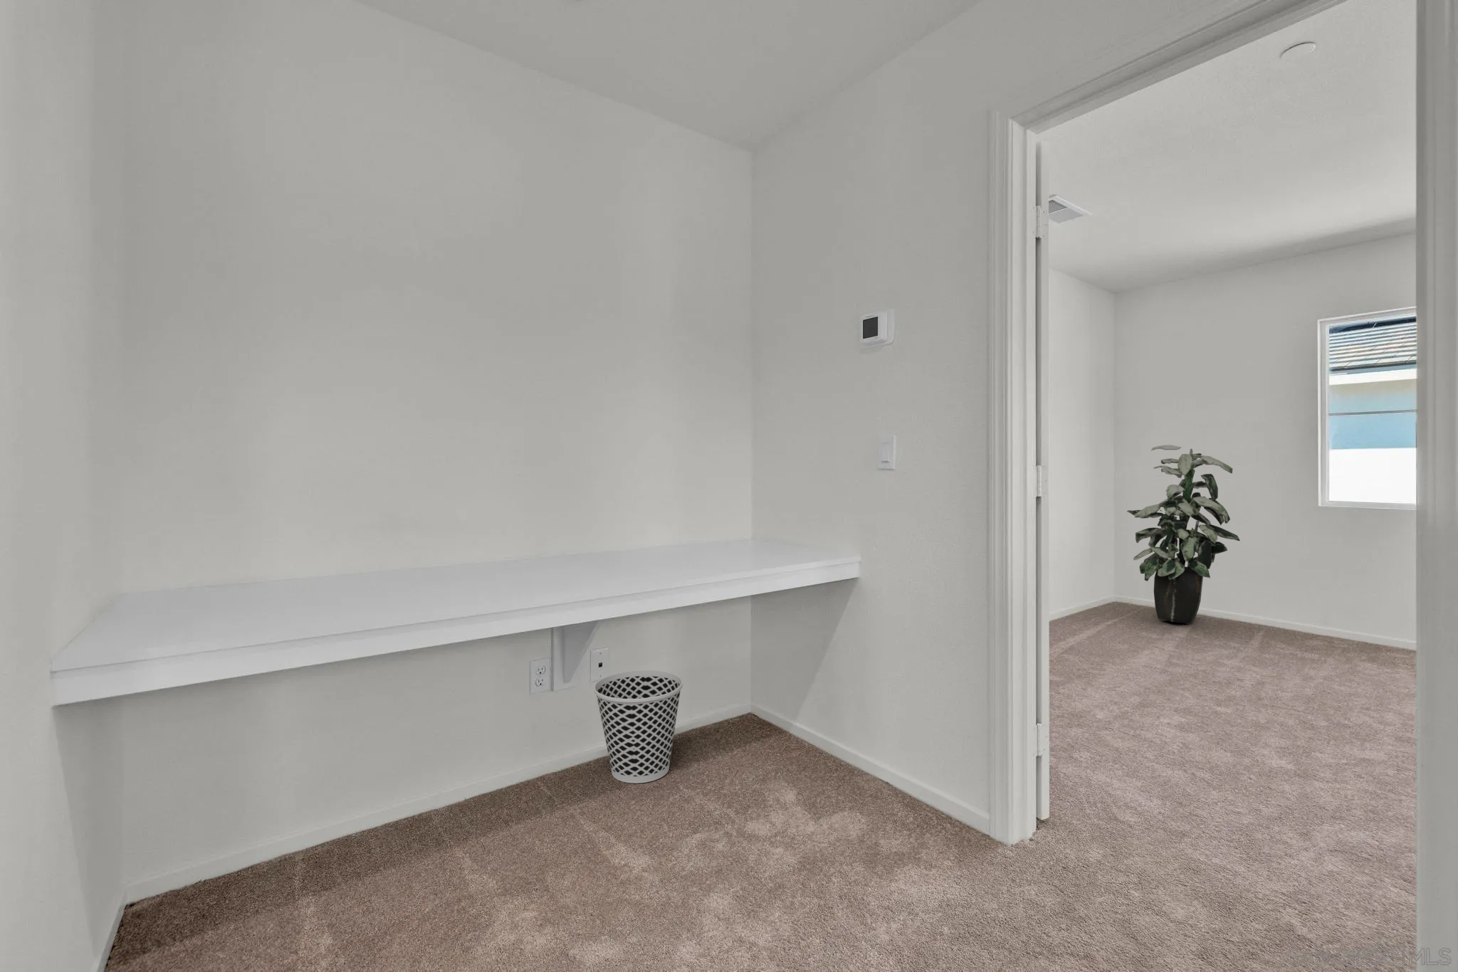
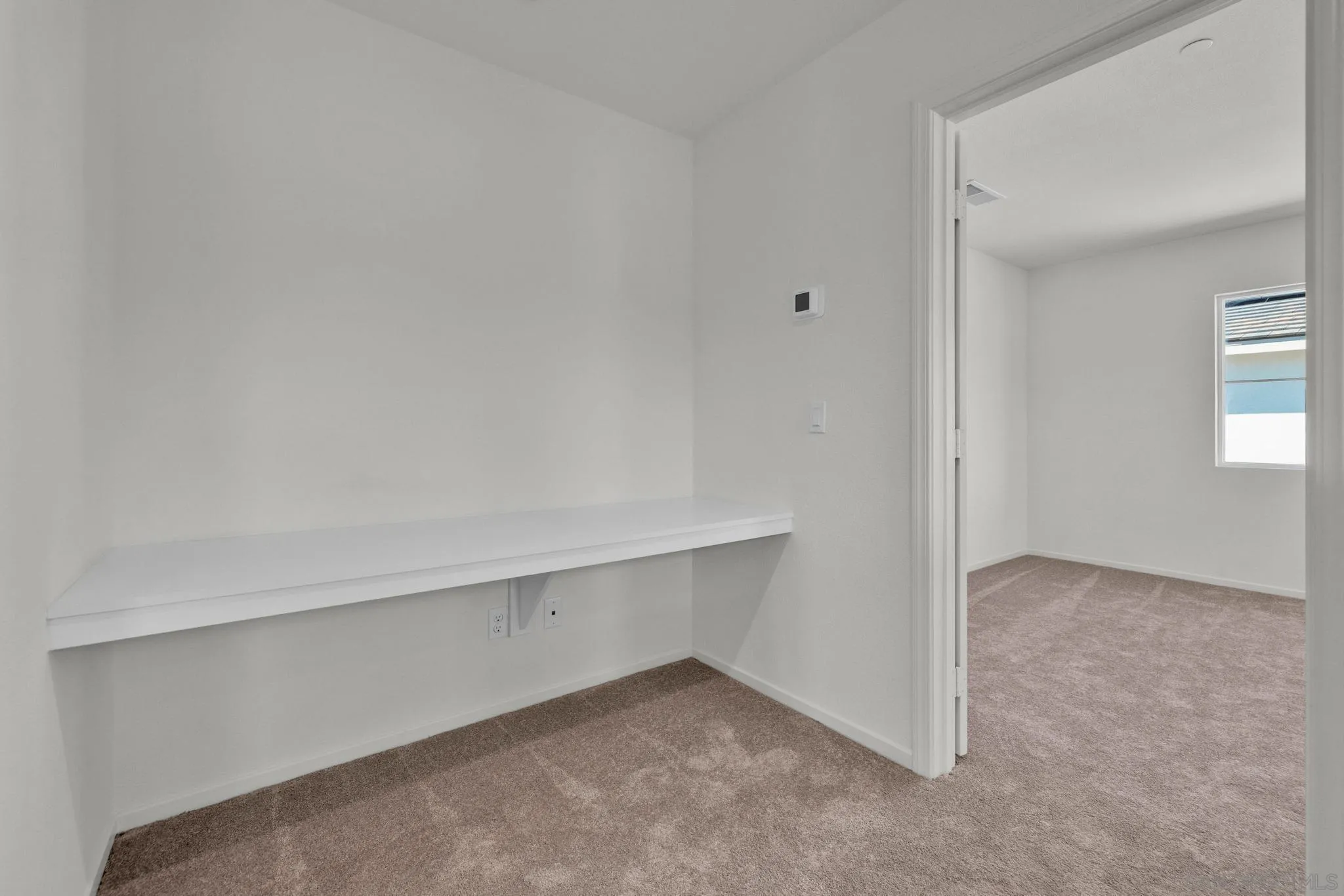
- wastebasket (639, 727)
- indoor plant (1177, 533)
